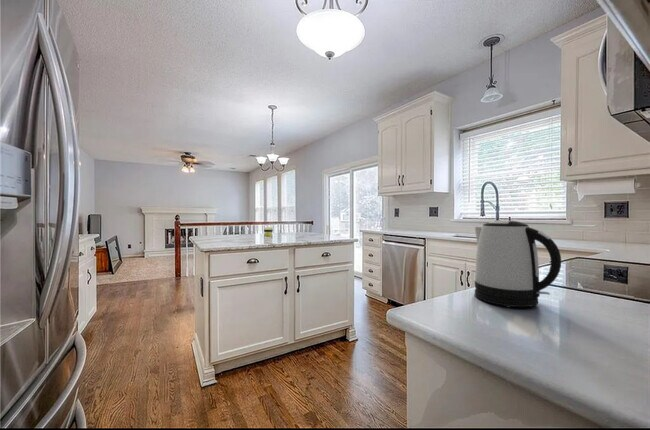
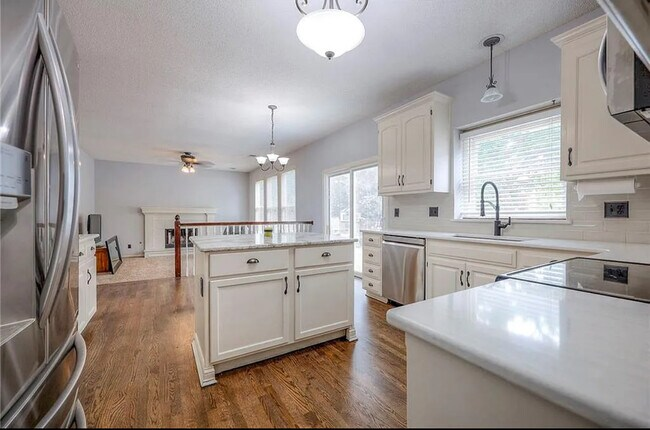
- kettle (513, 261)
